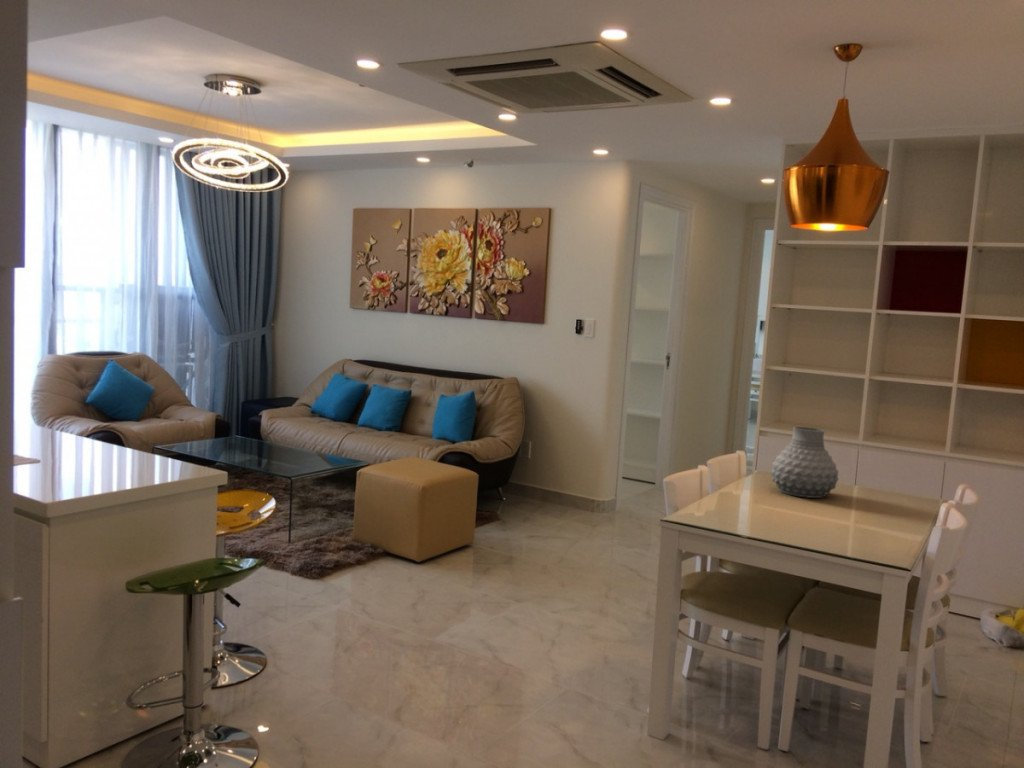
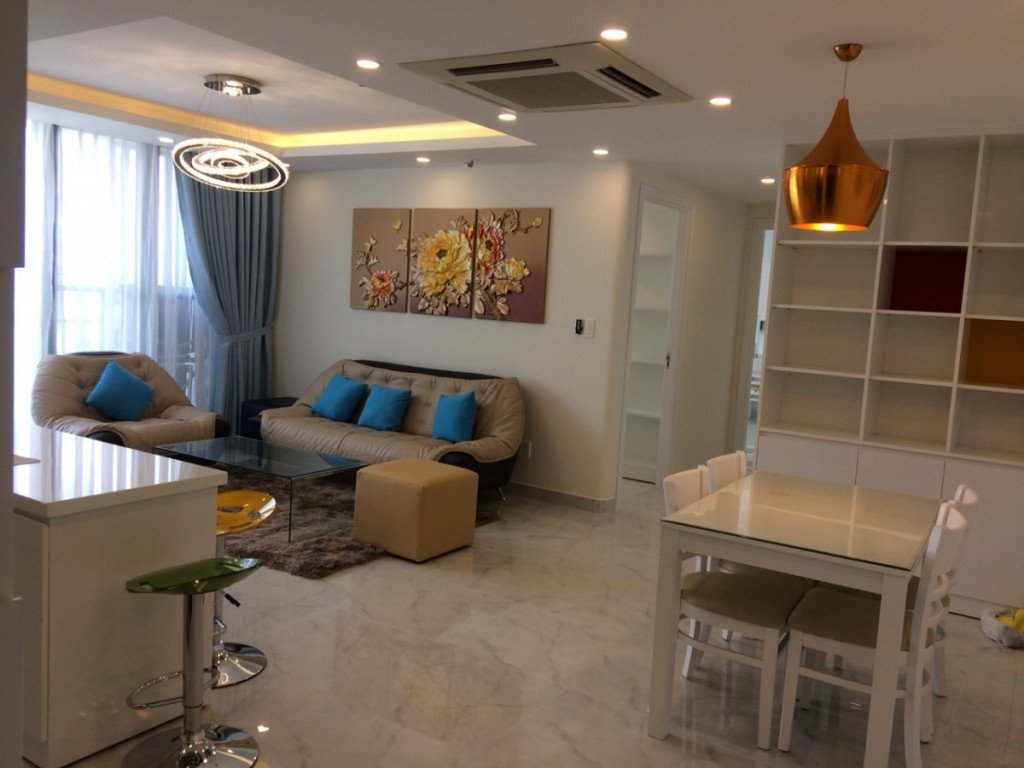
- vase (805, 461)
